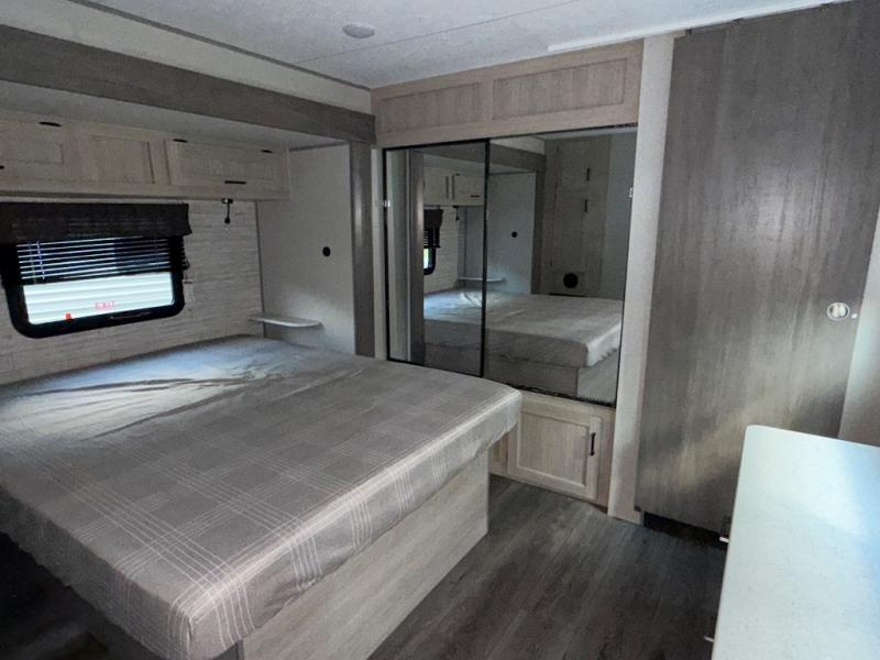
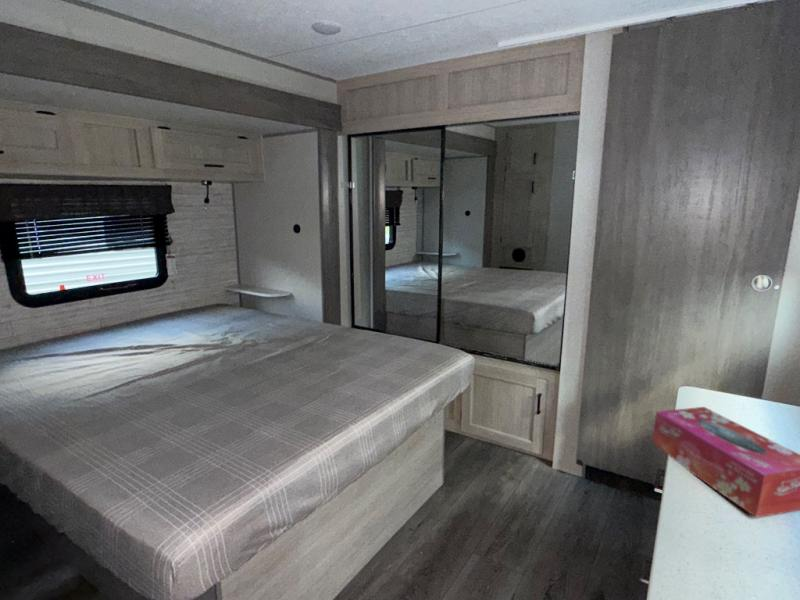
+ tissue box (726, 454)
